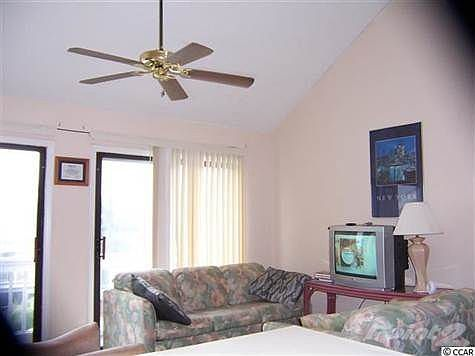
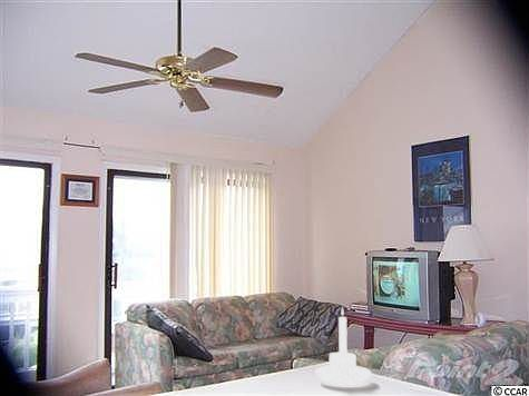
+ candle holder (342, 341)
